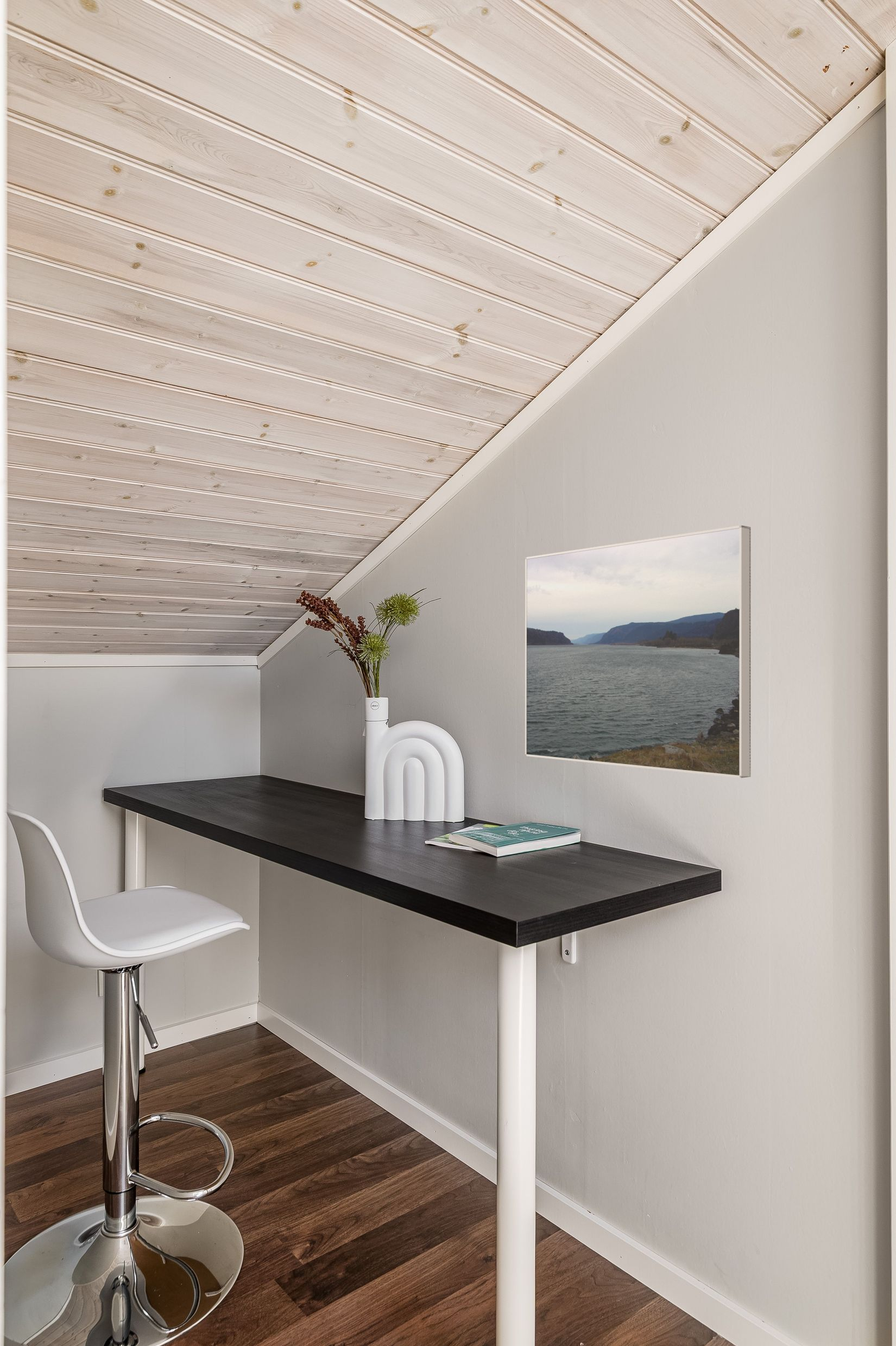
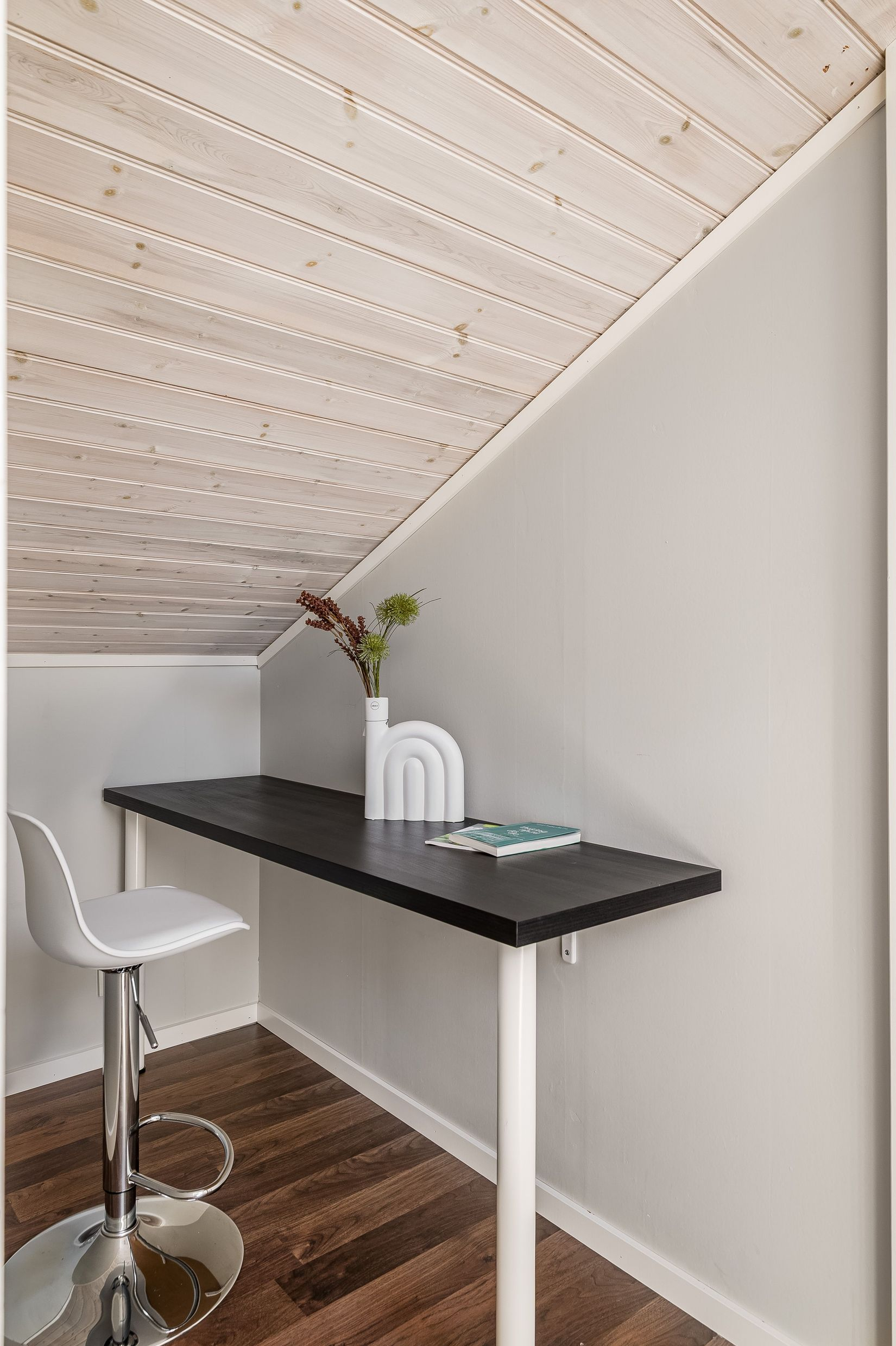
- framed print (625, 654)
